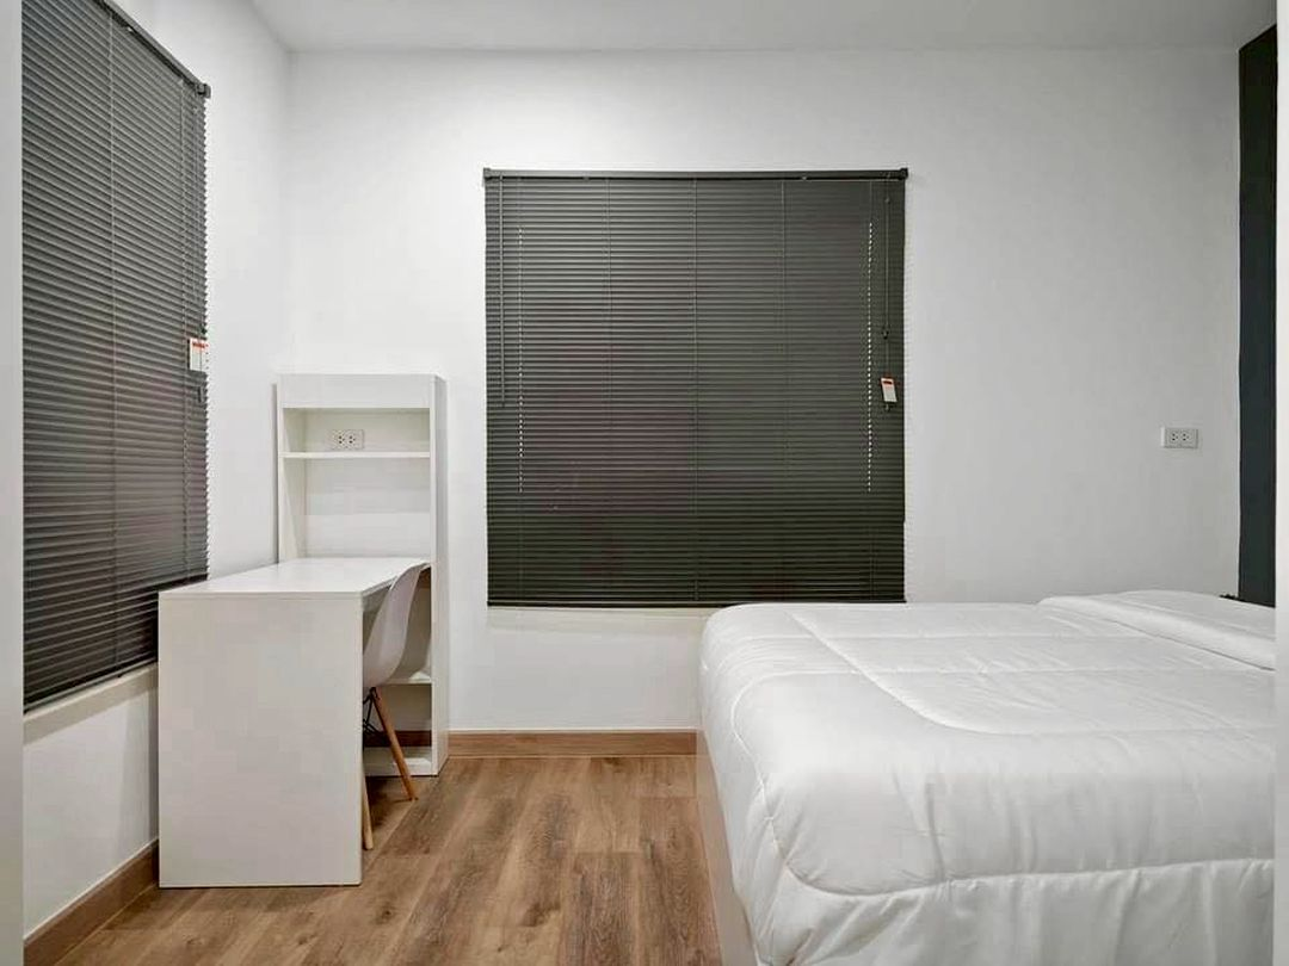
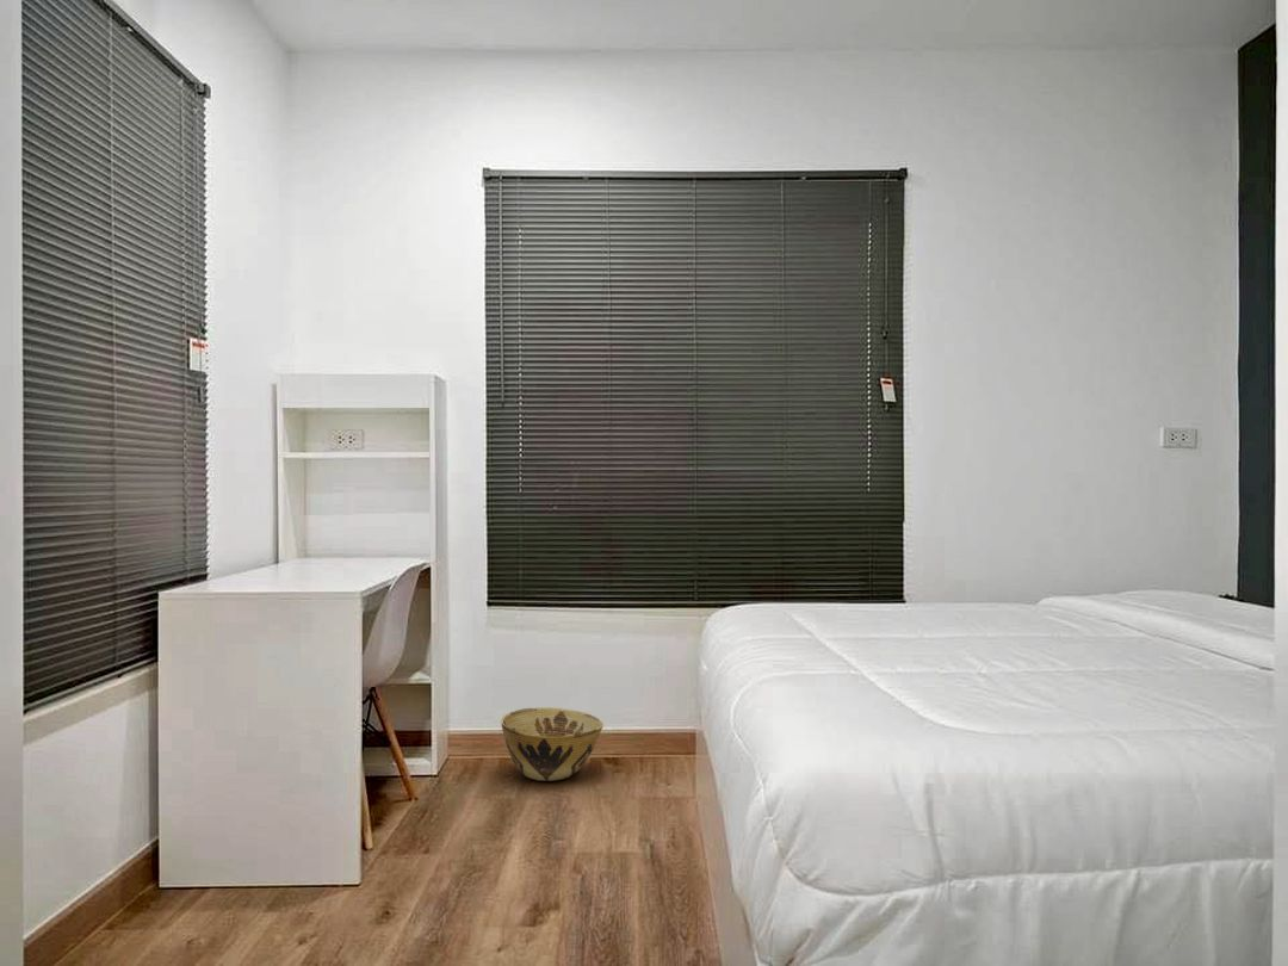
+ woven basket (552, 745)
